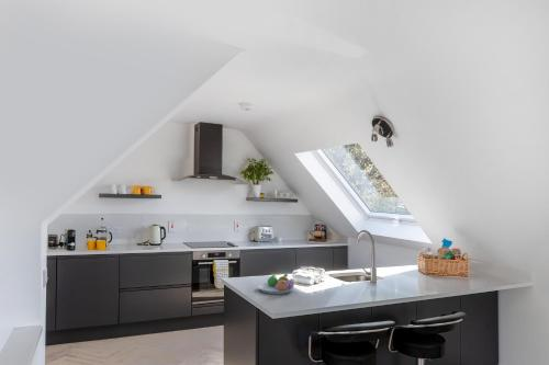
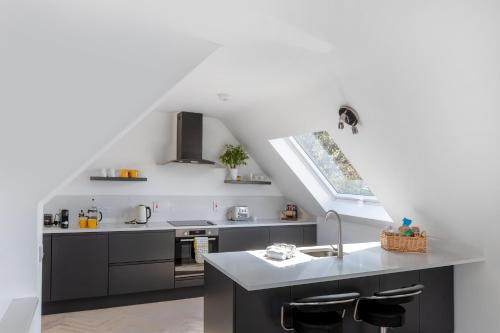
- fruit bowl (276, 282)
